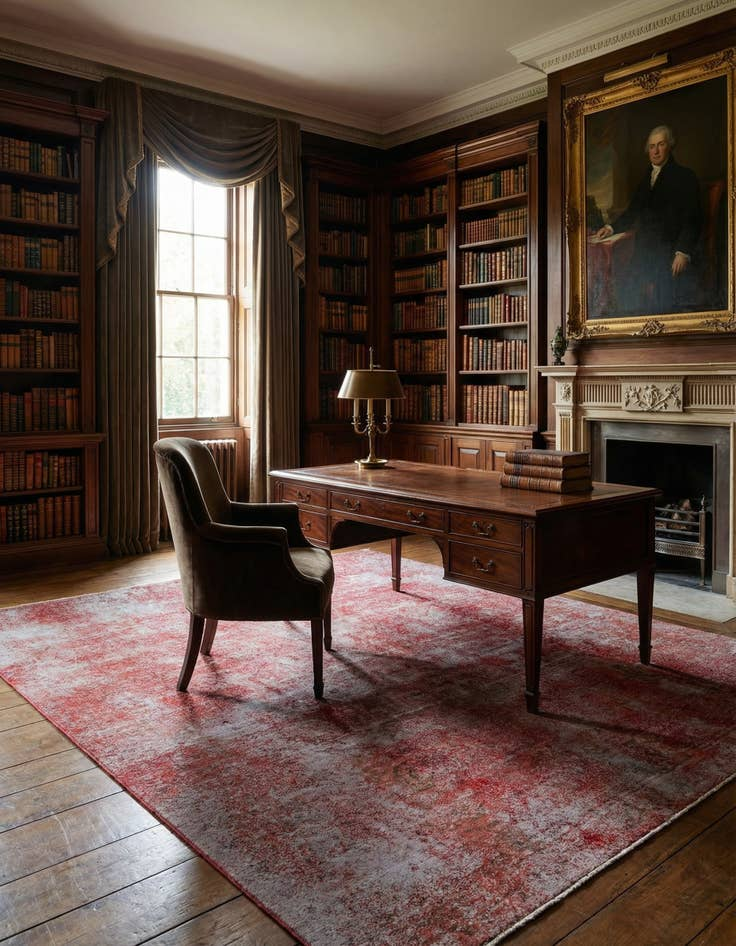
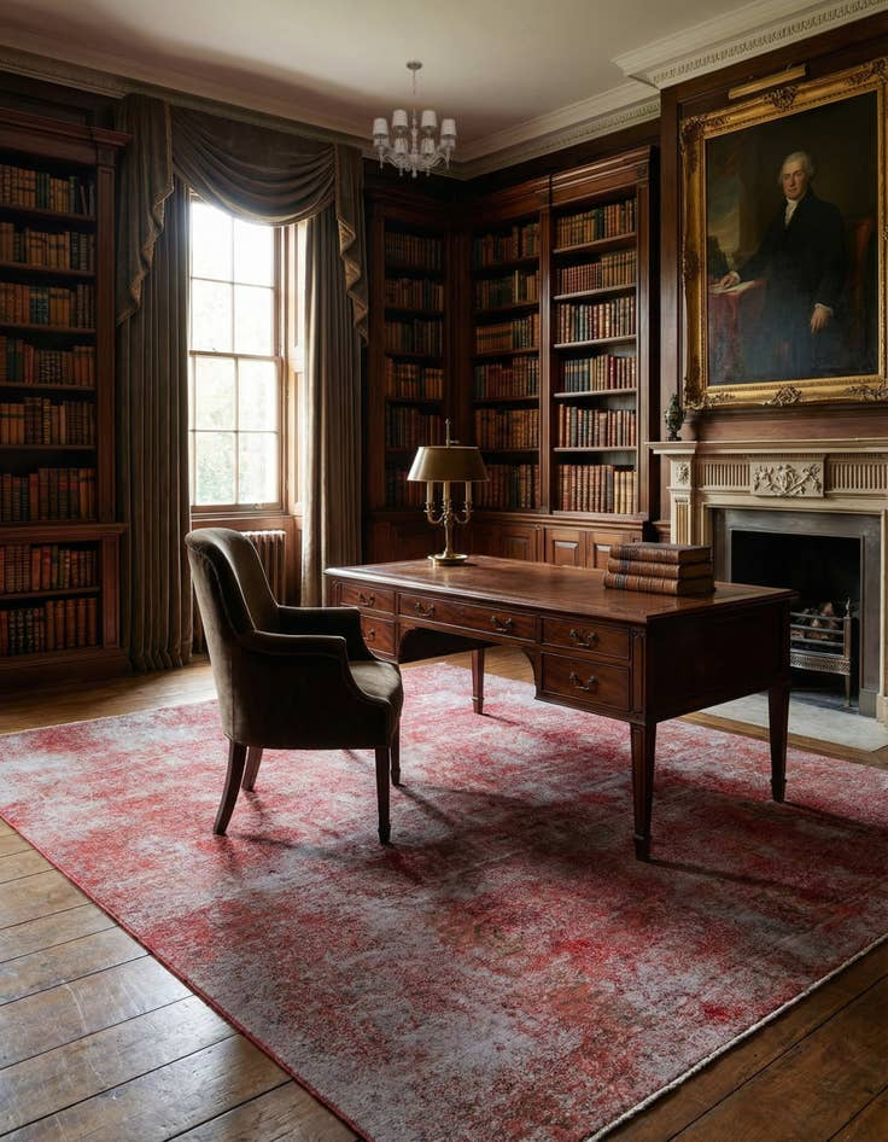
+ chandelier (414, 121)
